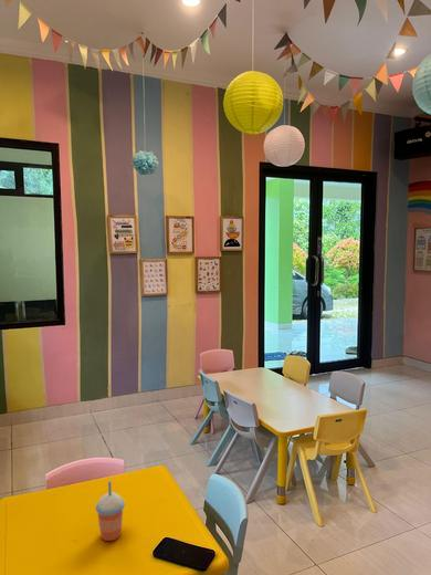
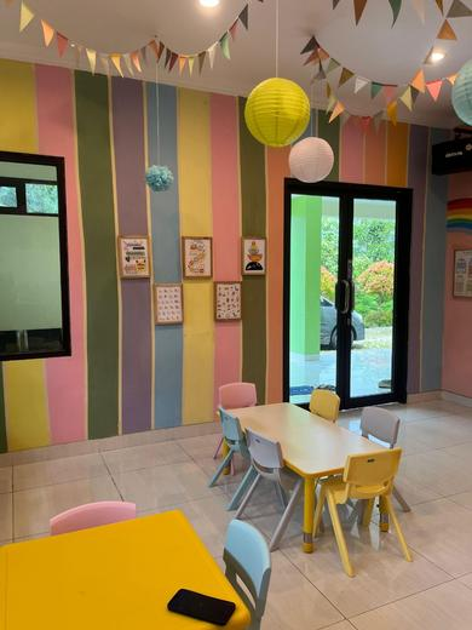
- cup with straw (109, 509)
